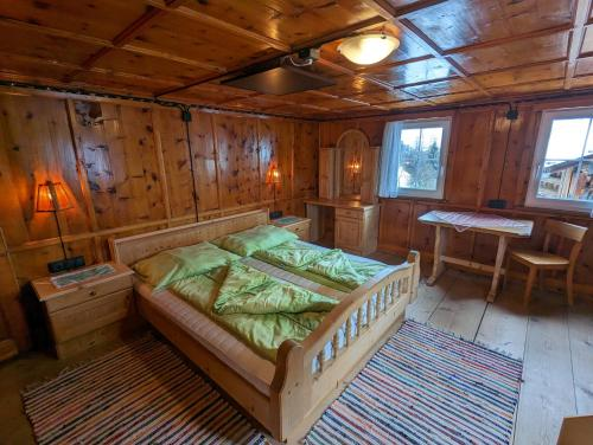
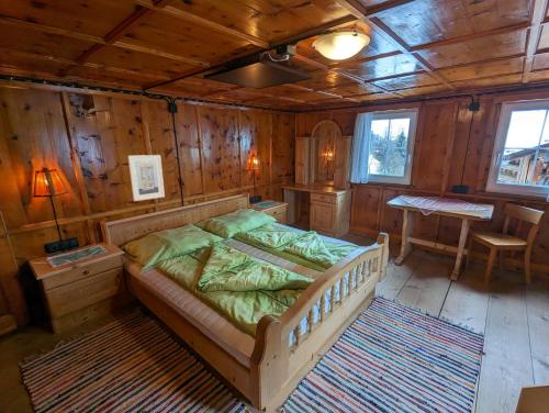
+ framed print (147, 177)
